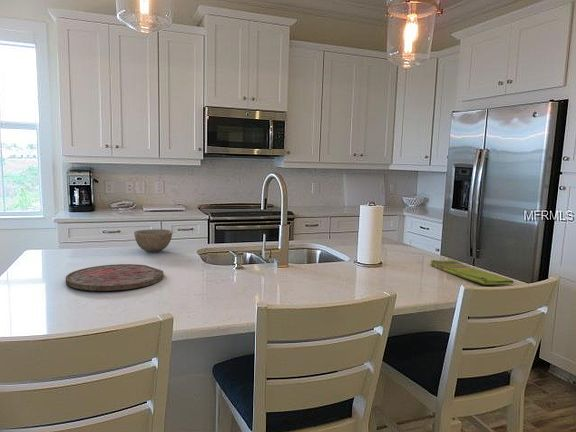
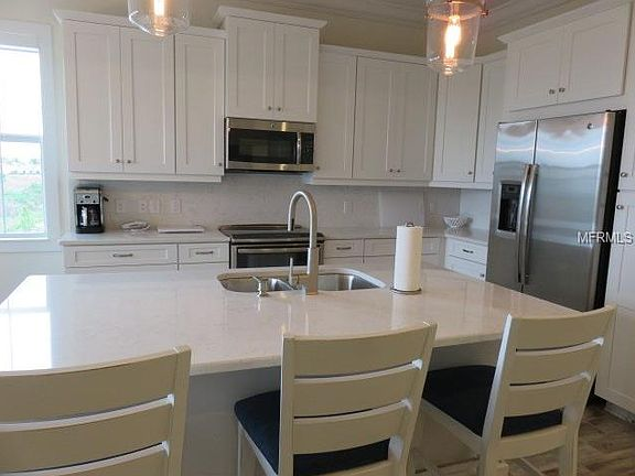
- bowl (153, 241)
- cutting board (116, 276)
- dish towel (468, 270)
